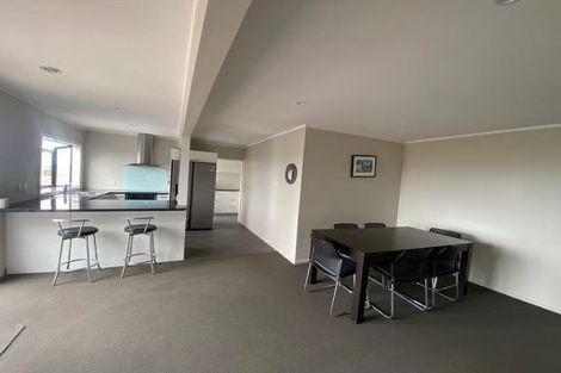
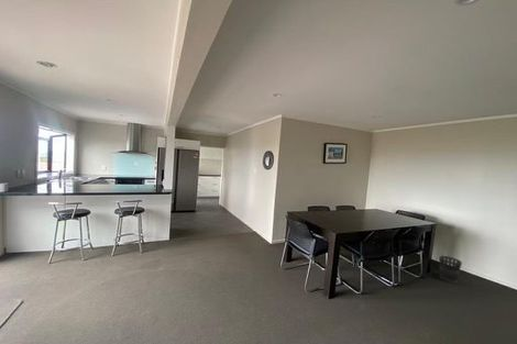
+ wastebasket (449, 269)
